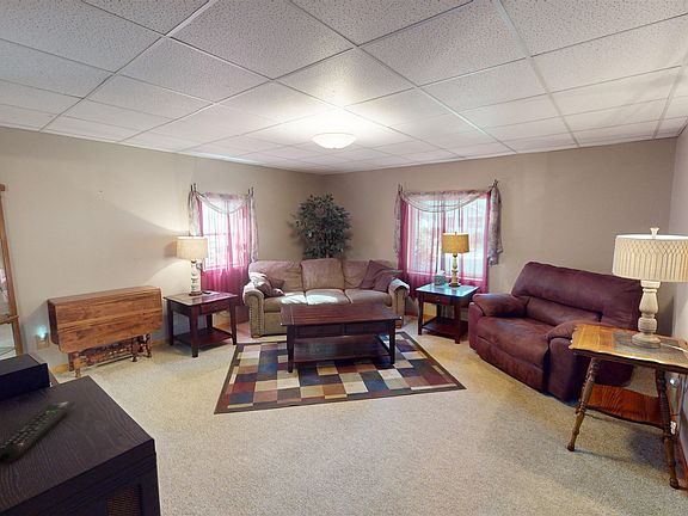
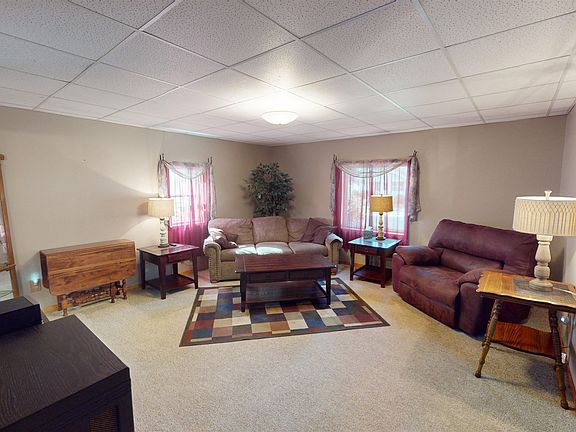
- remote control (37, 426)
